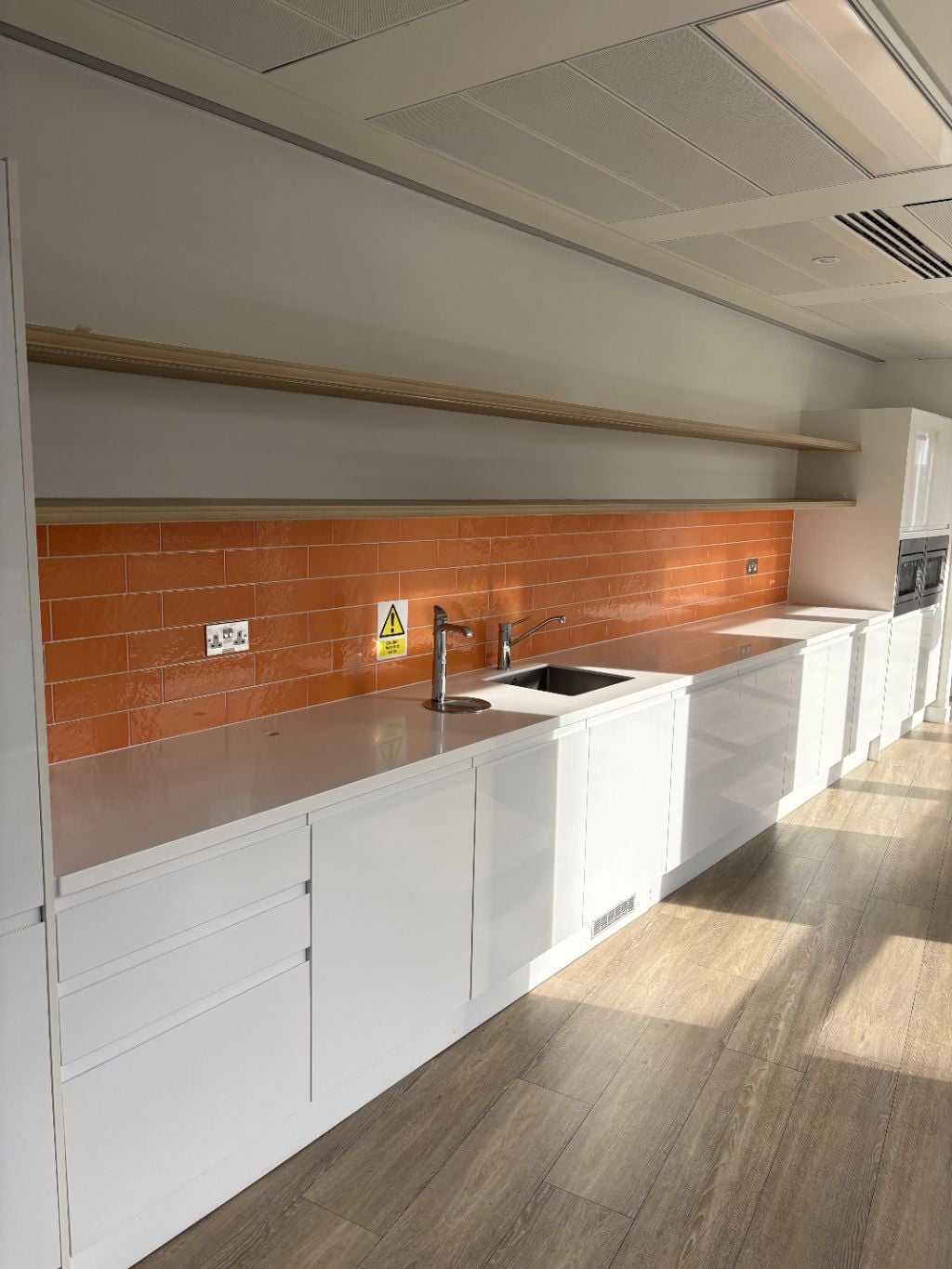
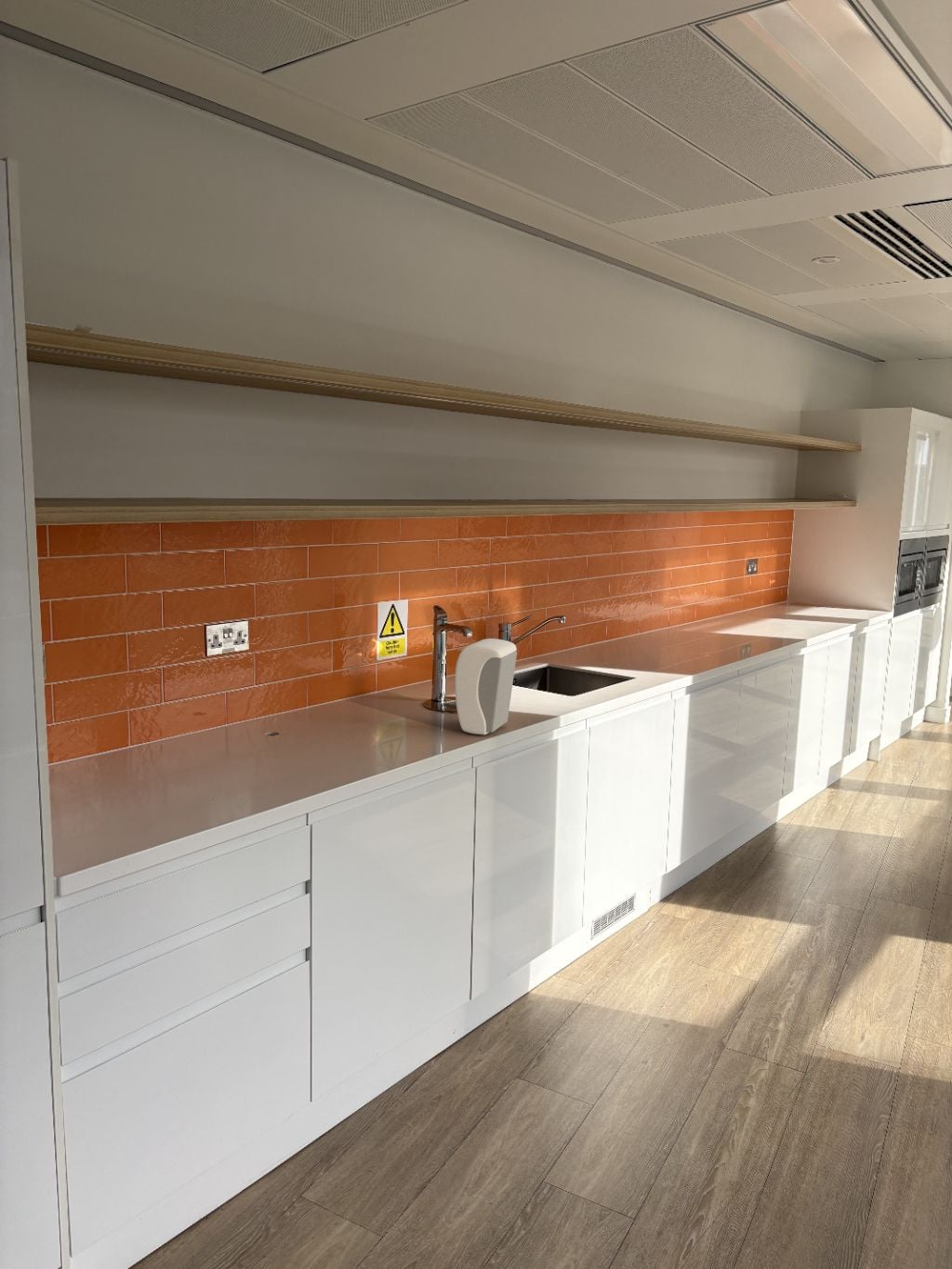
+ soap dispenser (485, 685)
